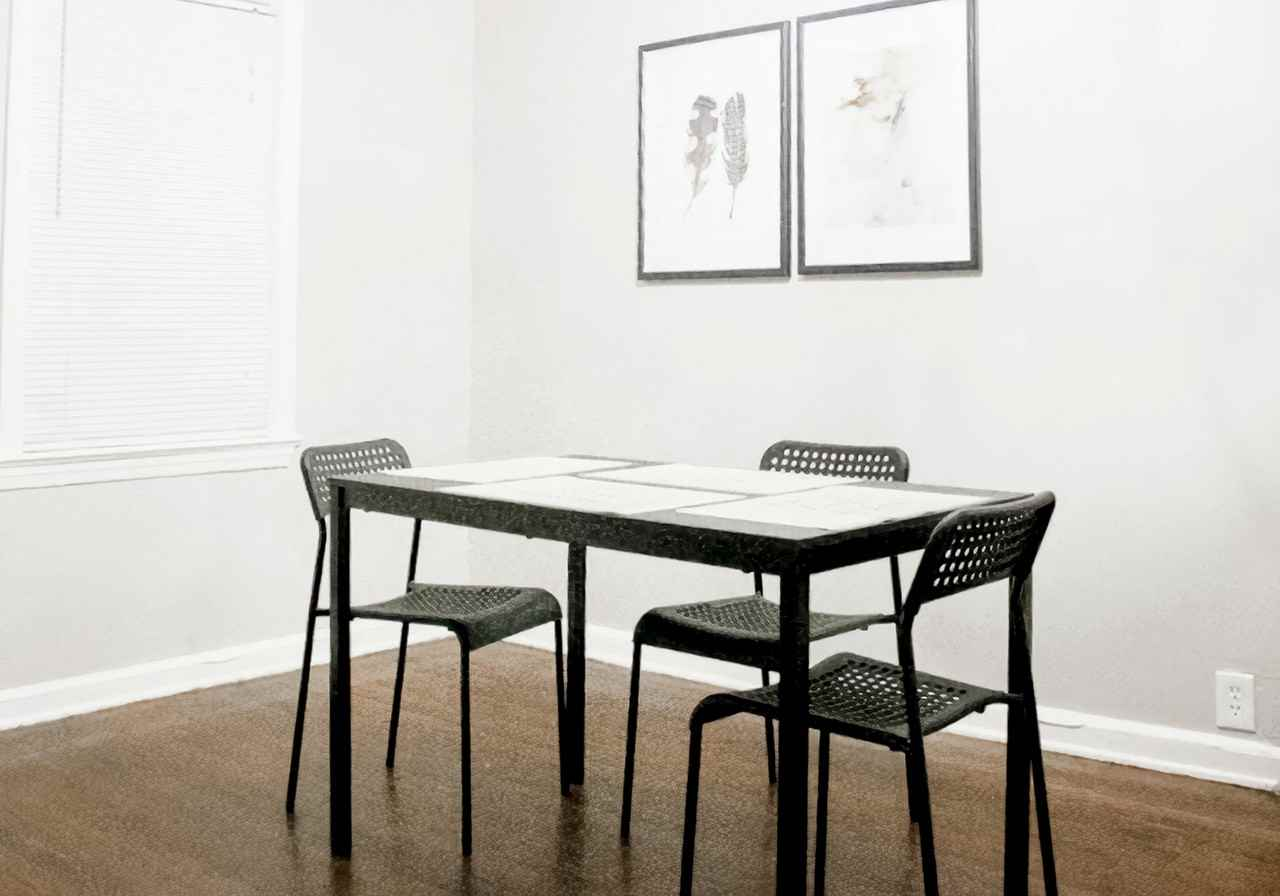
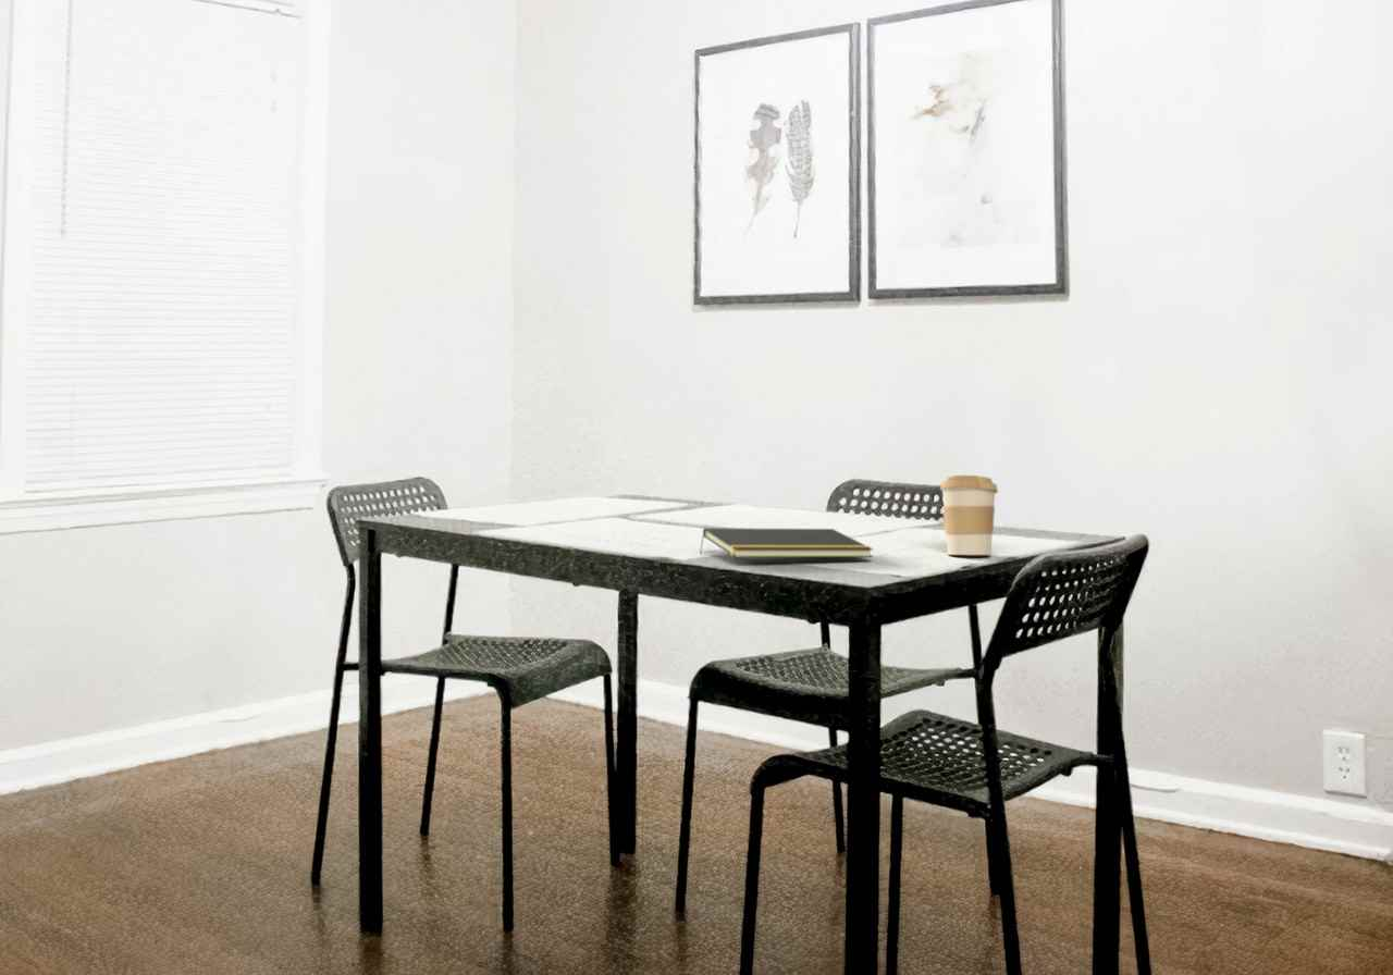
+ coffee cup (969, 515)
+ notepad (786, 542)
